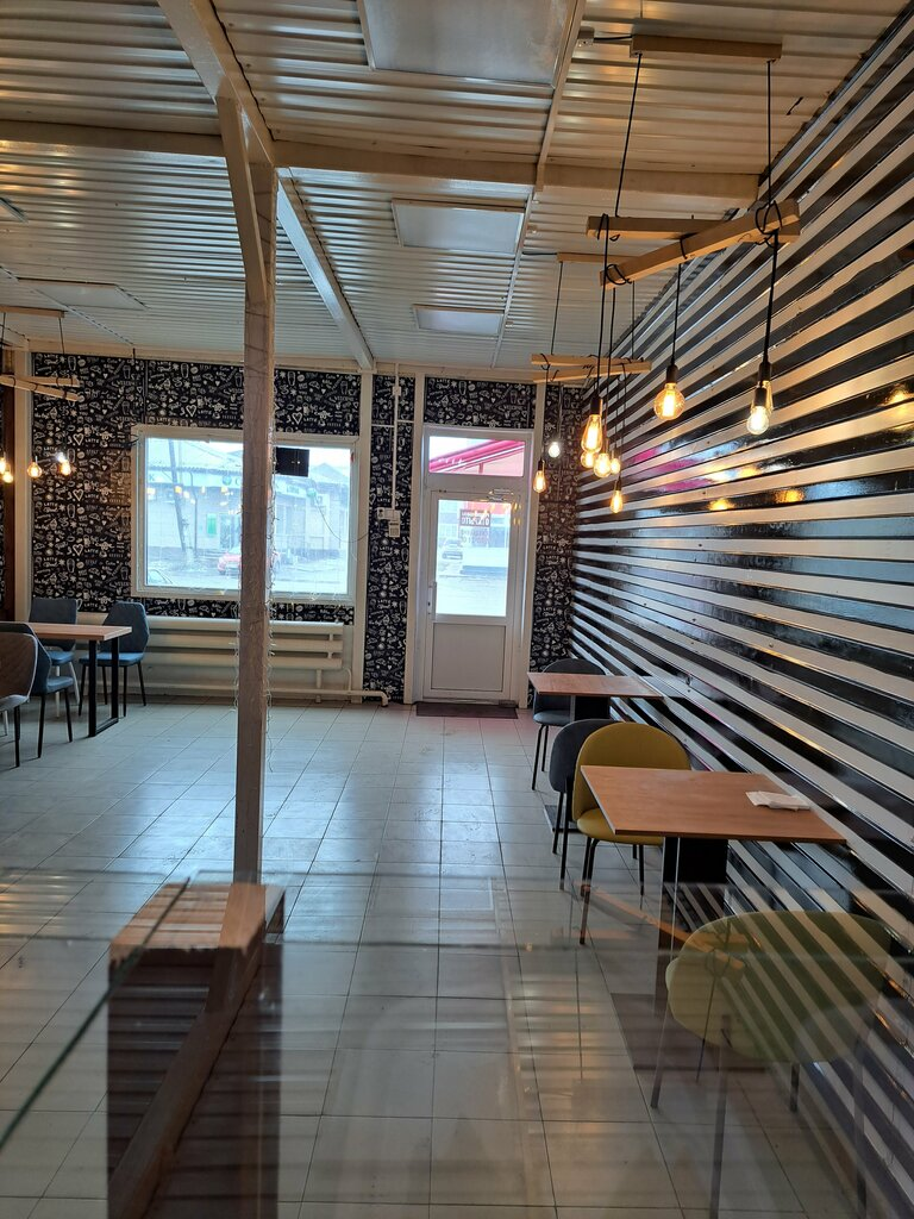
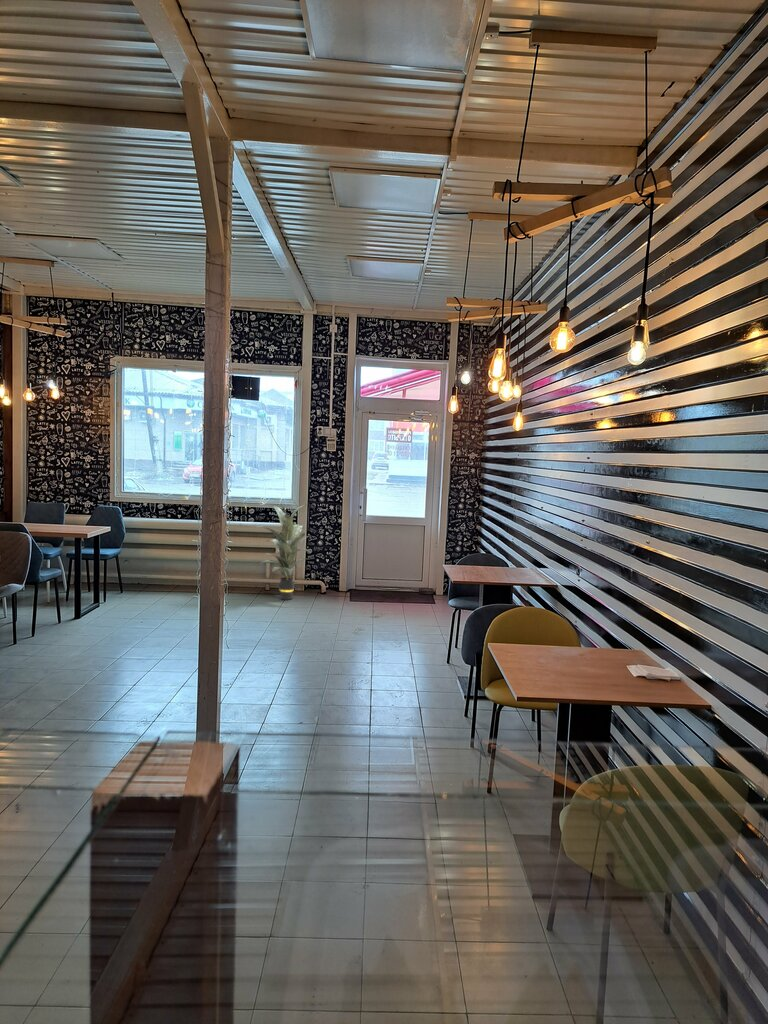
+ indoor plant (284, 548)
